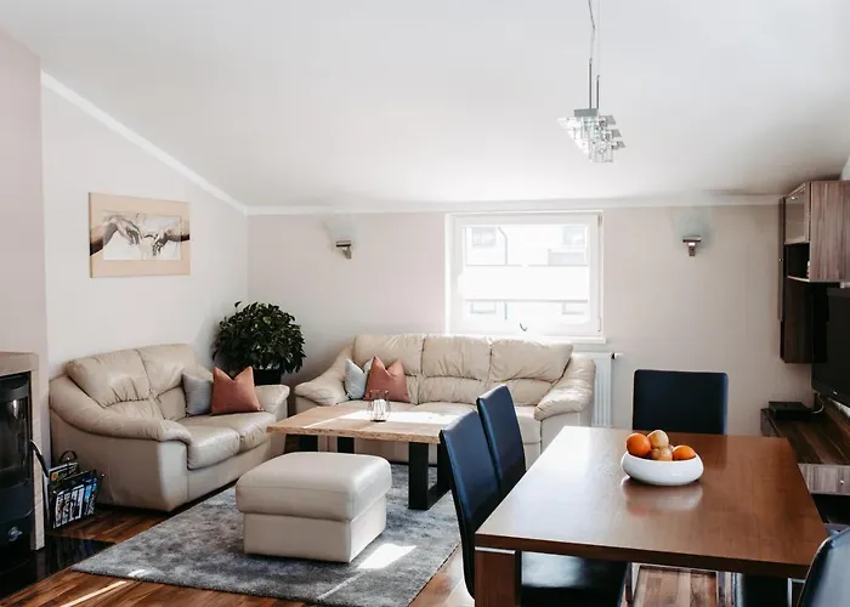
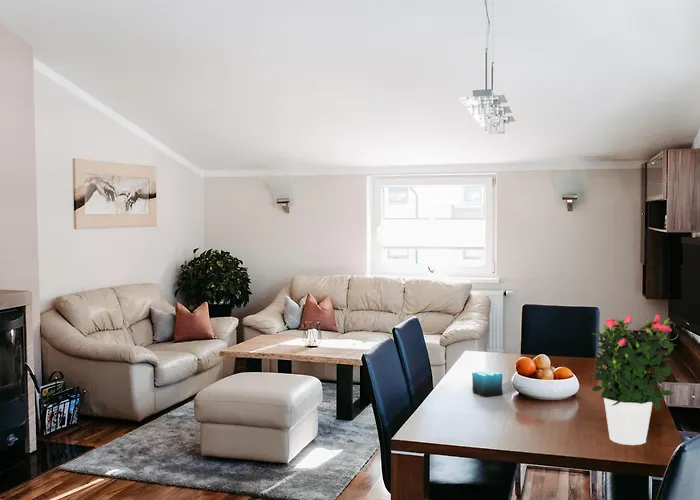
+ potted flower (631, 377)
+ candle (487, 378)
